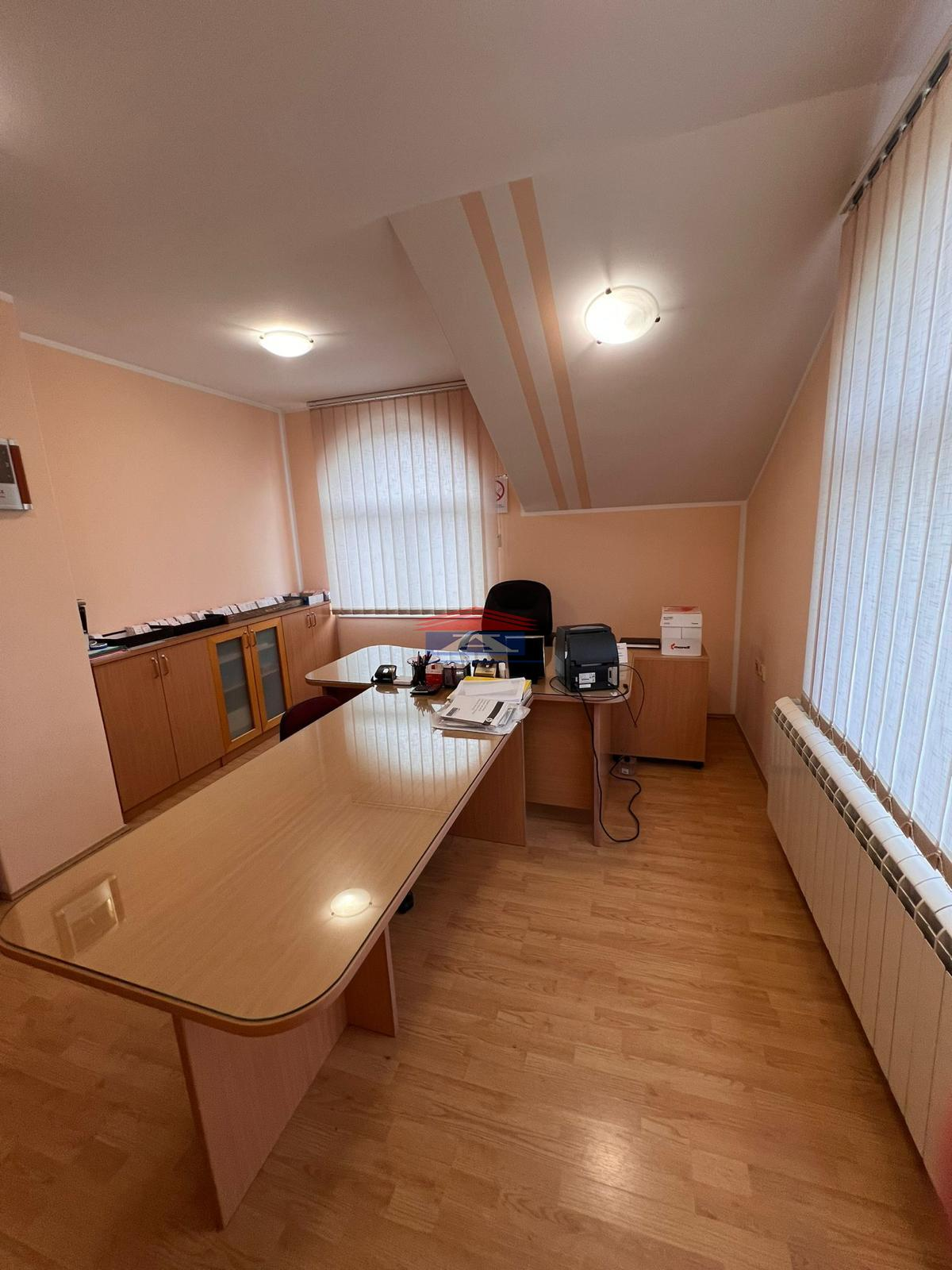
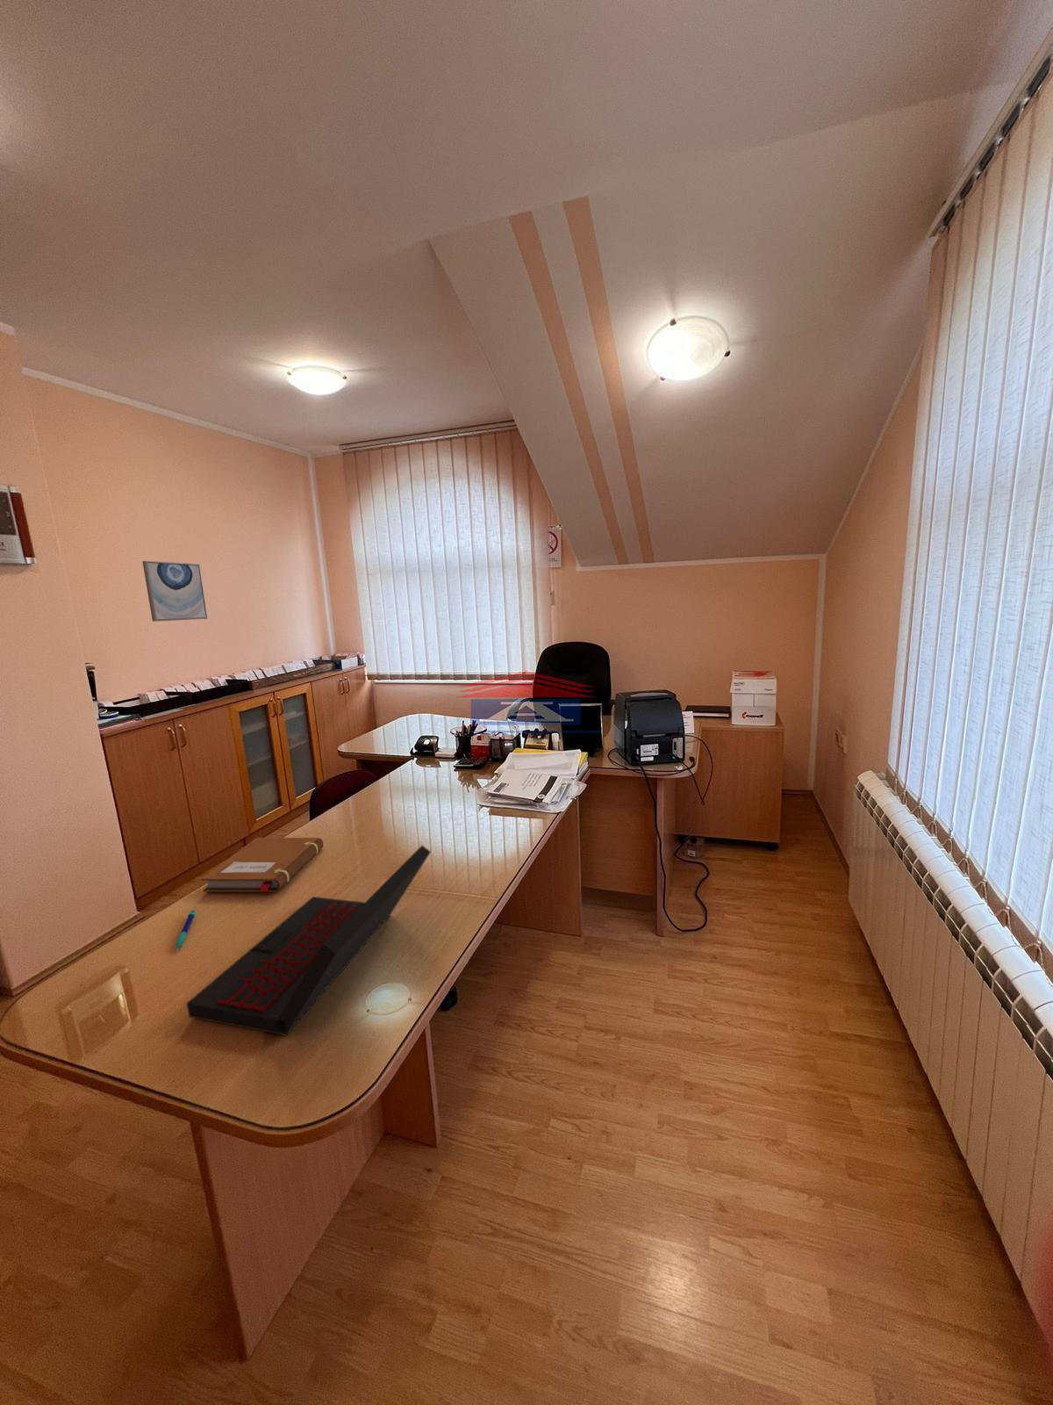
+ wall art (176, 591)
+ pen (185, 929)
+ notebook (265, 863)
+ laptop (322, 922)
